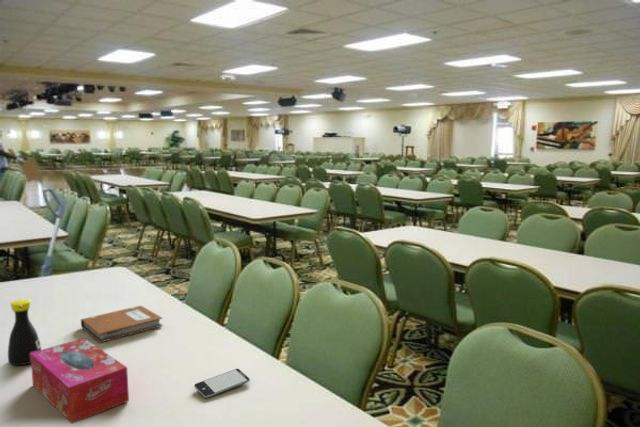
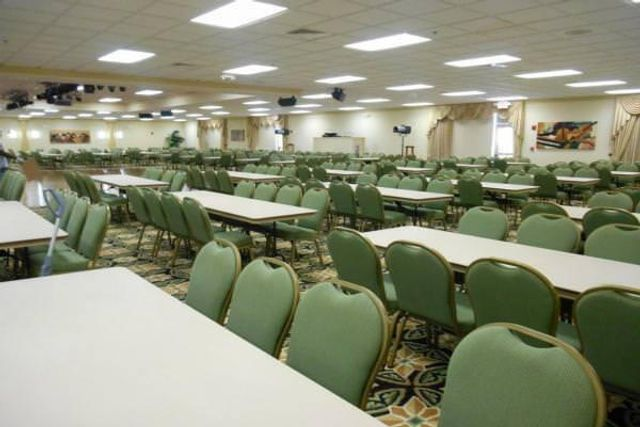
- smartphone (222, 382)
- notebook (123, 321)
- tissue box (78, 376)
- bottle (23, 331)
